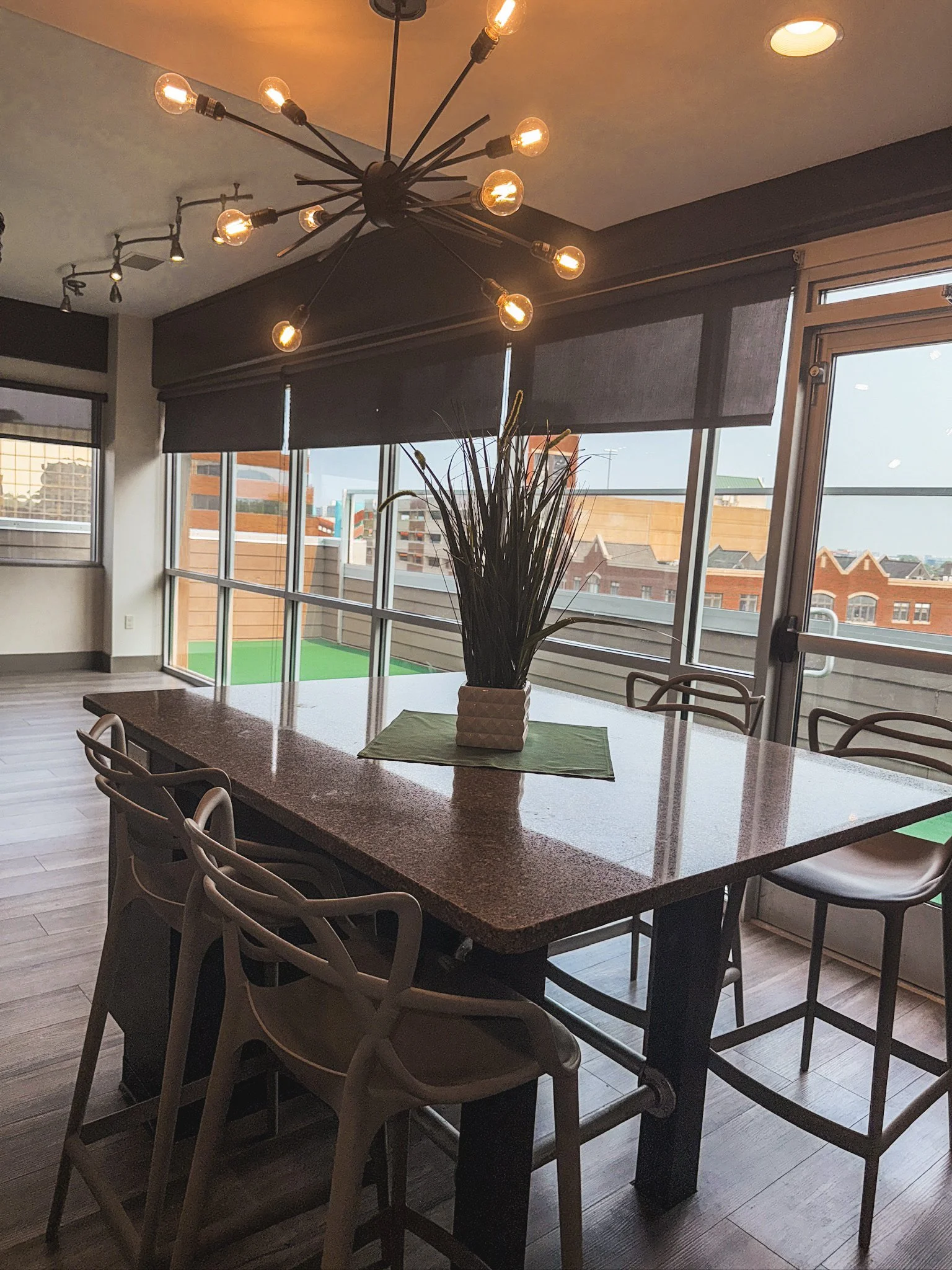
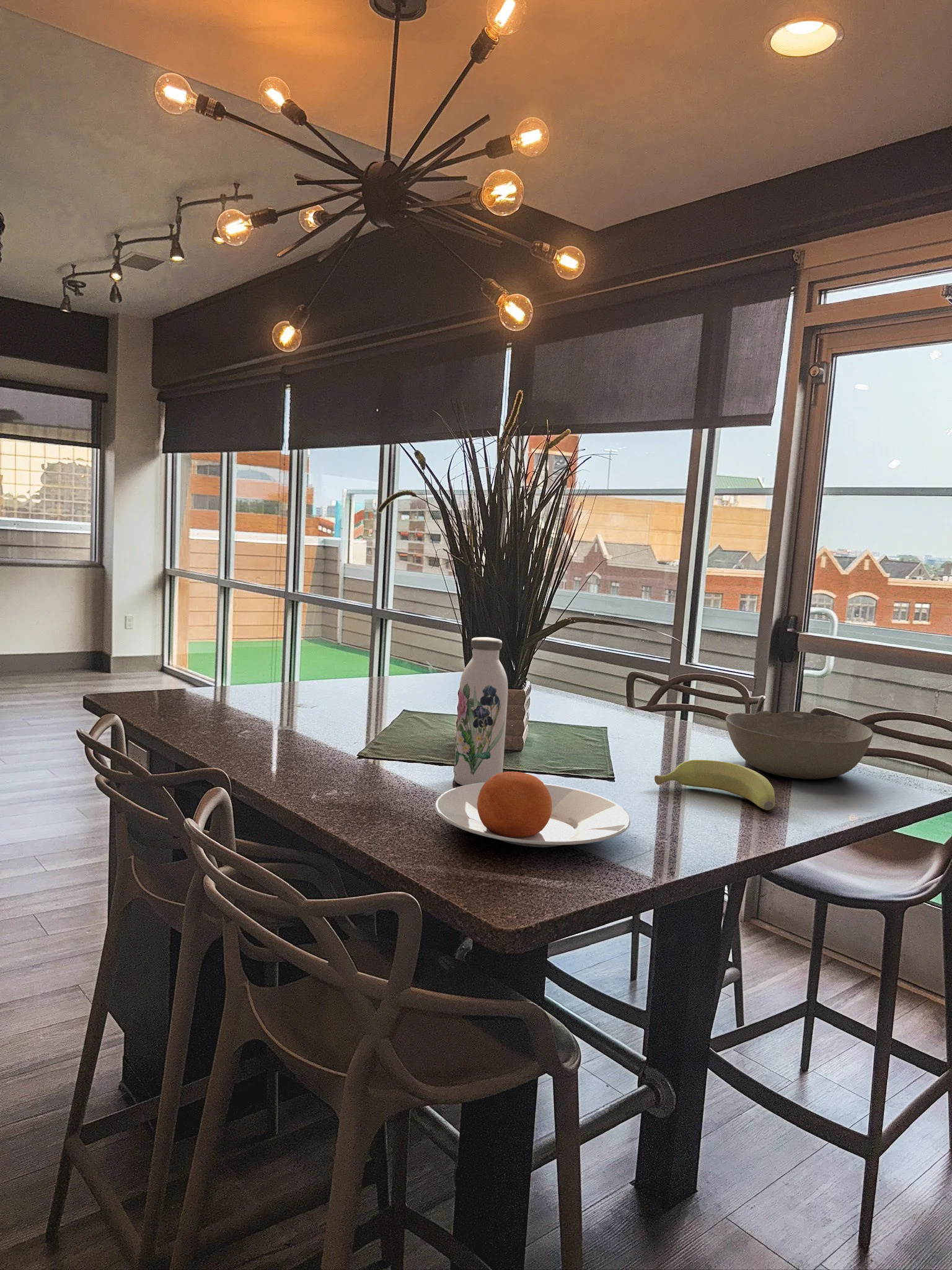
+ plate (532, 802)
+ bowl (795, 746)
+ banana (713, 780)
+ water bottle (482, 711)
